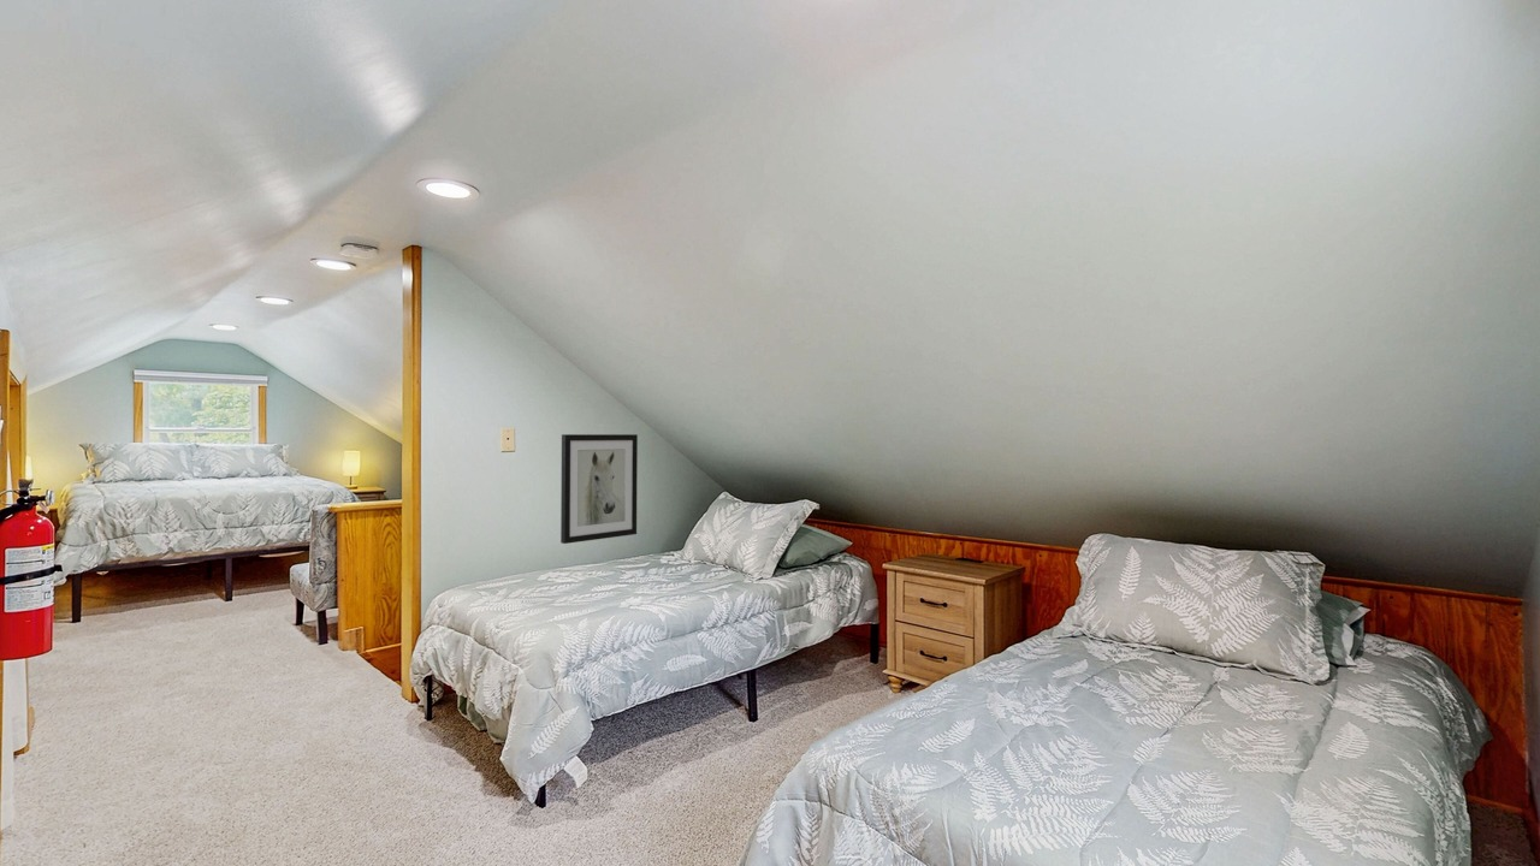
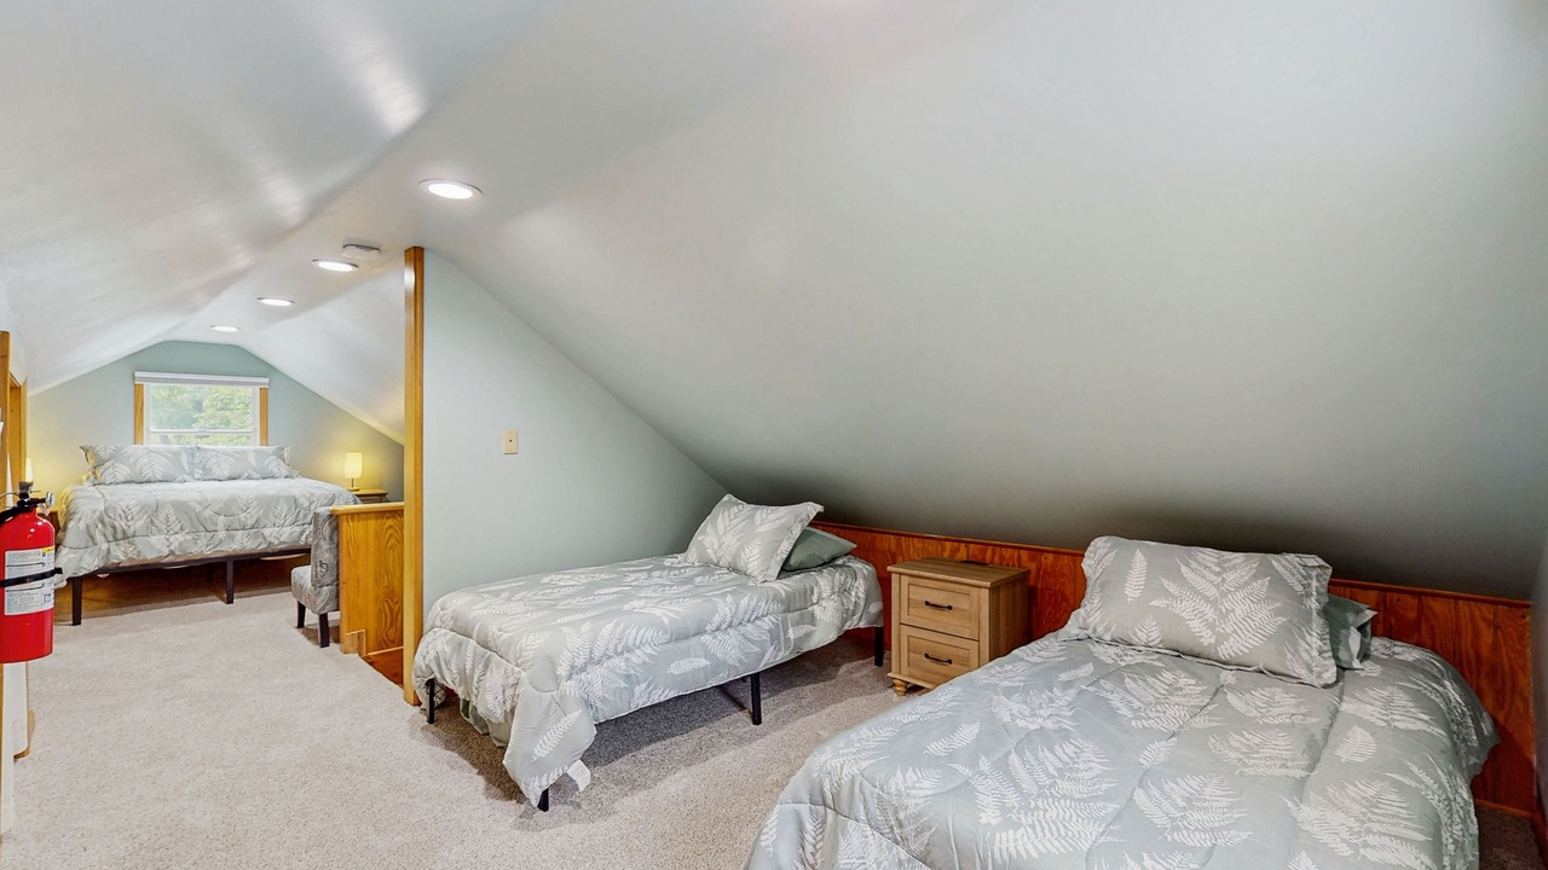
- wall art (600, 486)
